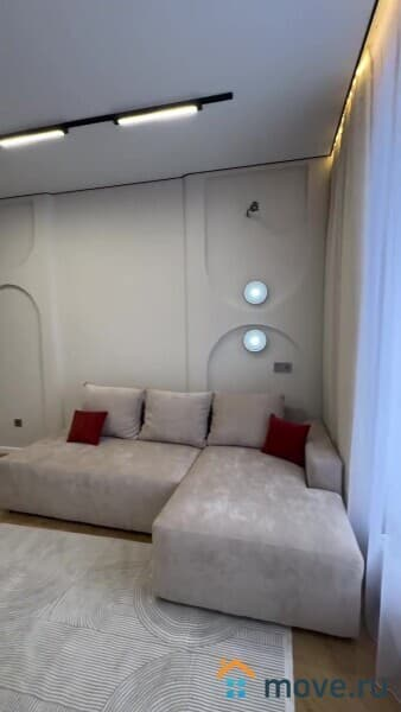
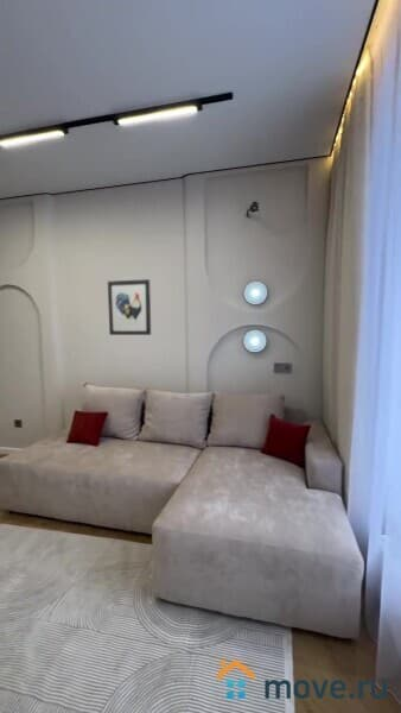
+ wall art (128, 308)
